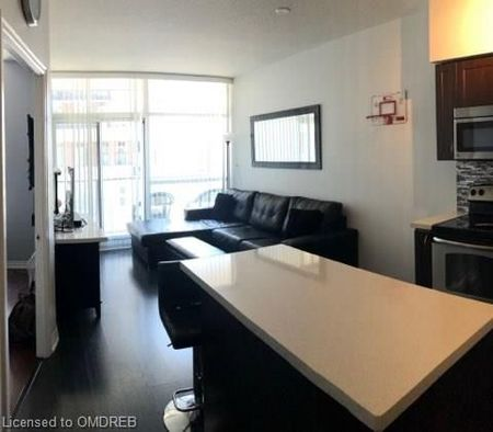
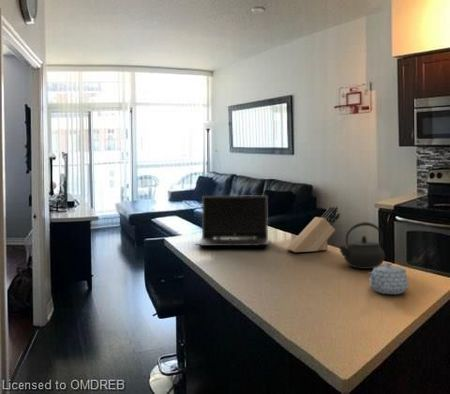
+ teapot (387, 277)
+ kettle (361, 244)
+ knife block (314, 228)
+ laptop computer (233, 219)
